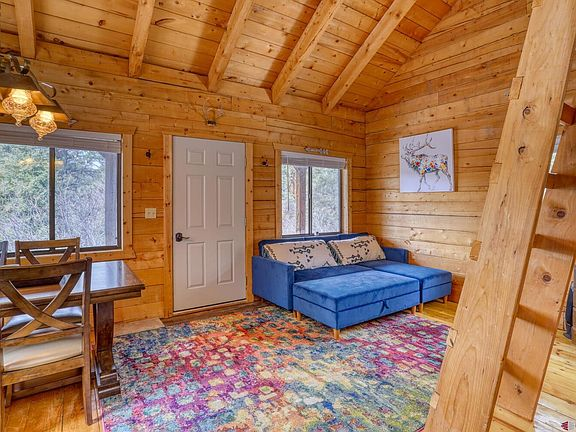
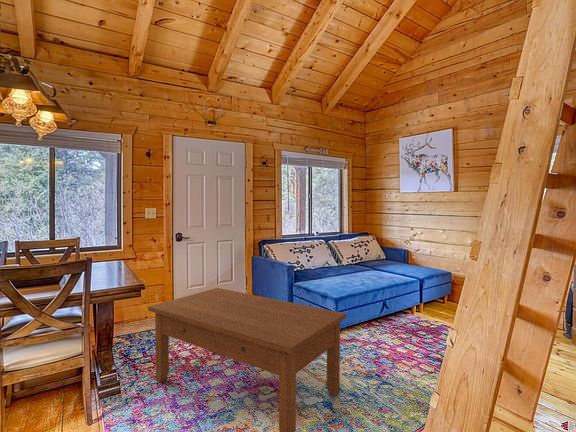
+ coffee table (244, 348)
